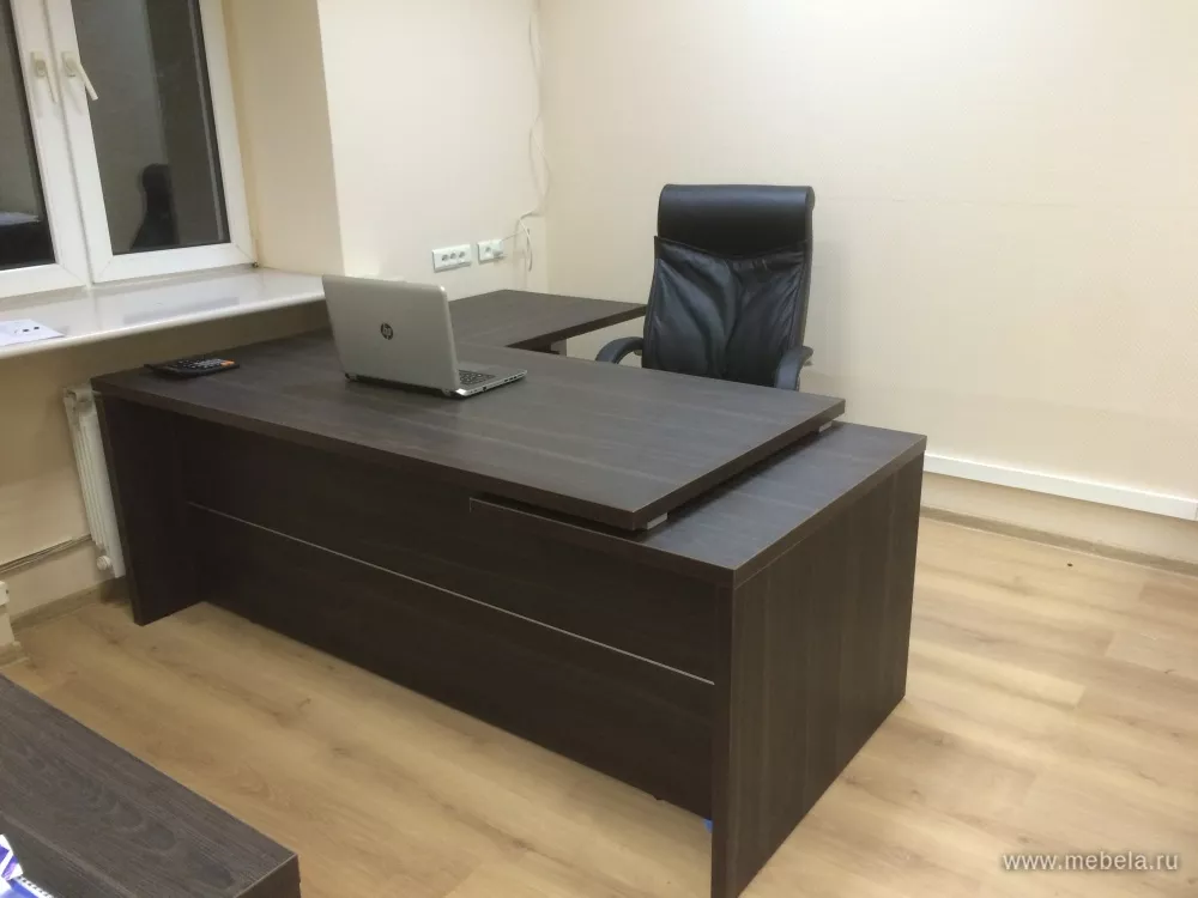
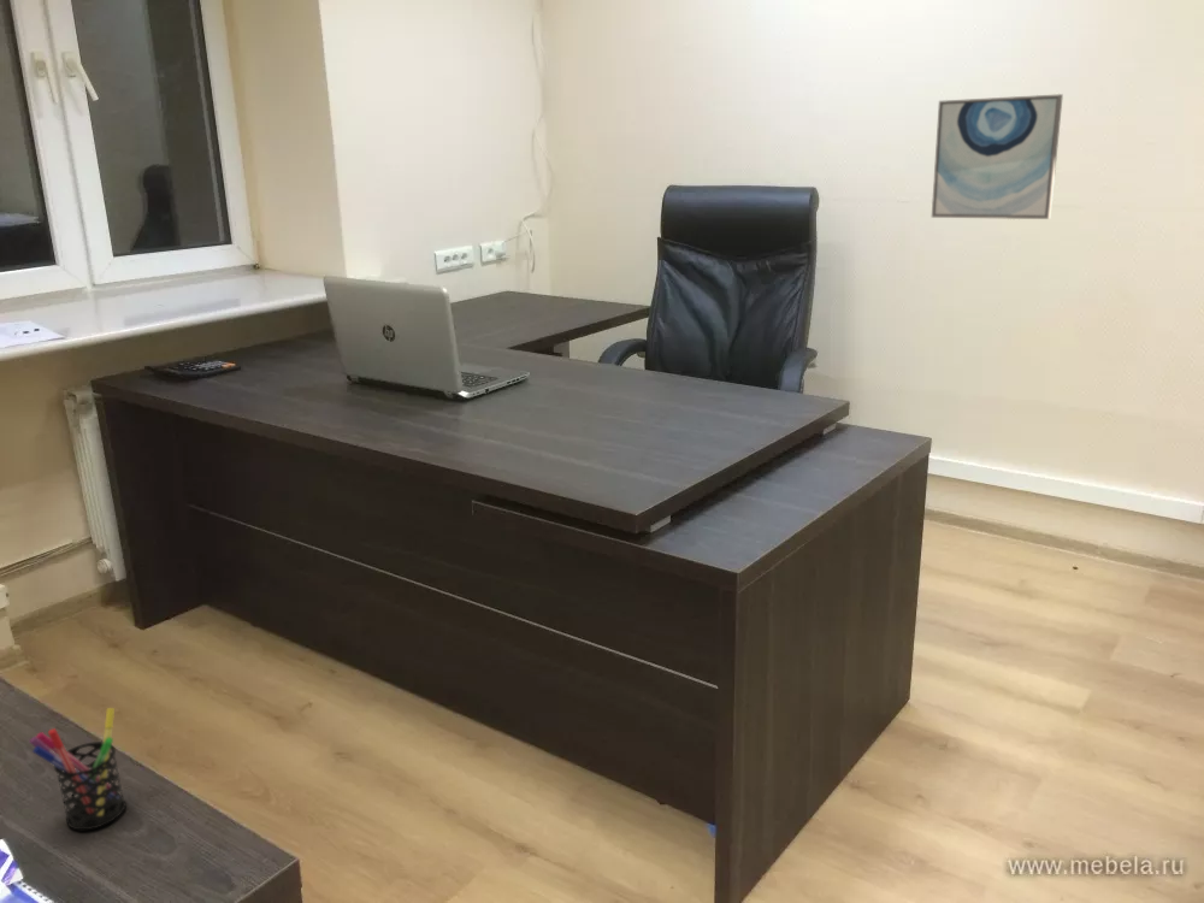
+ wall art (993, 159)
+ pen holder (88, 767)
